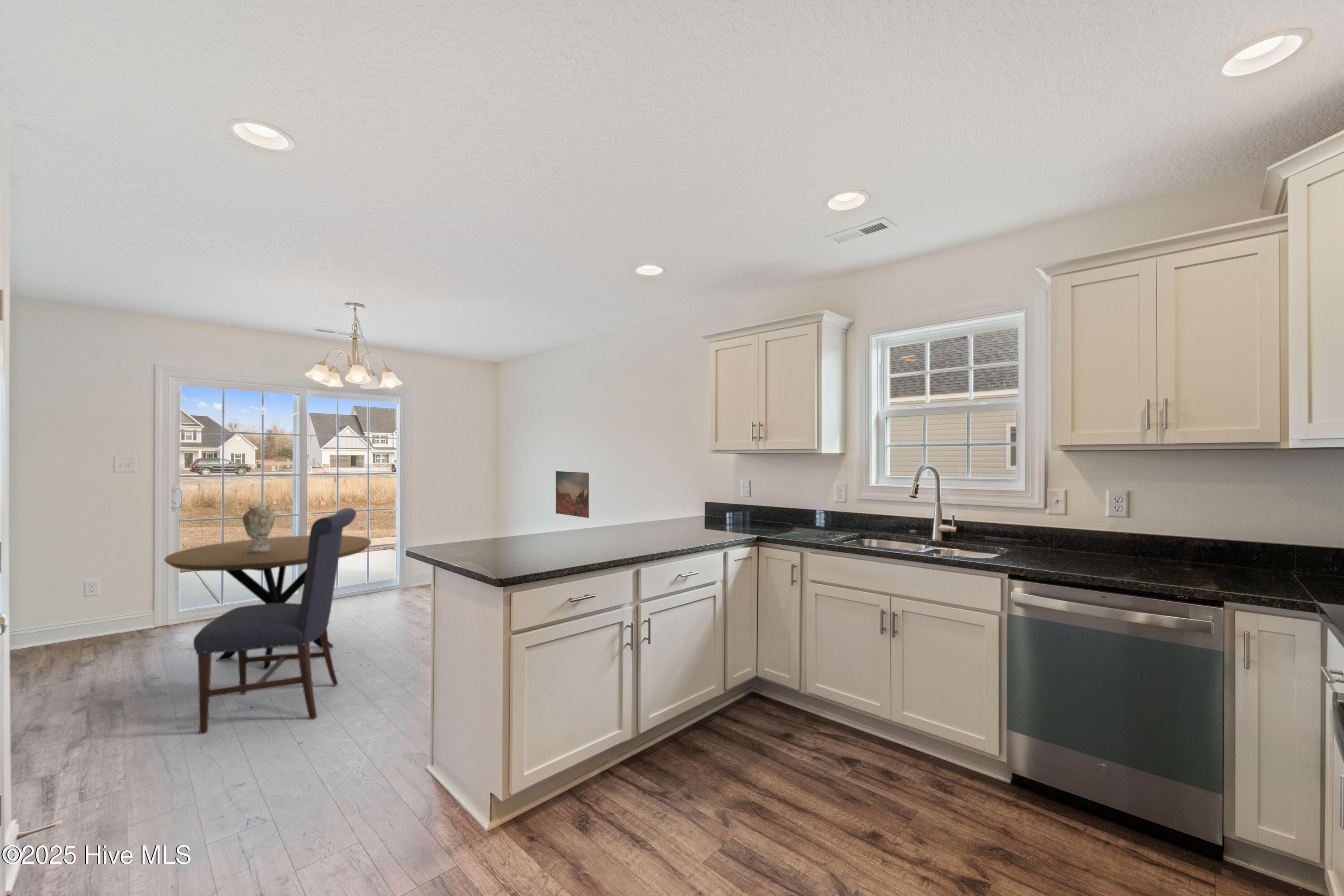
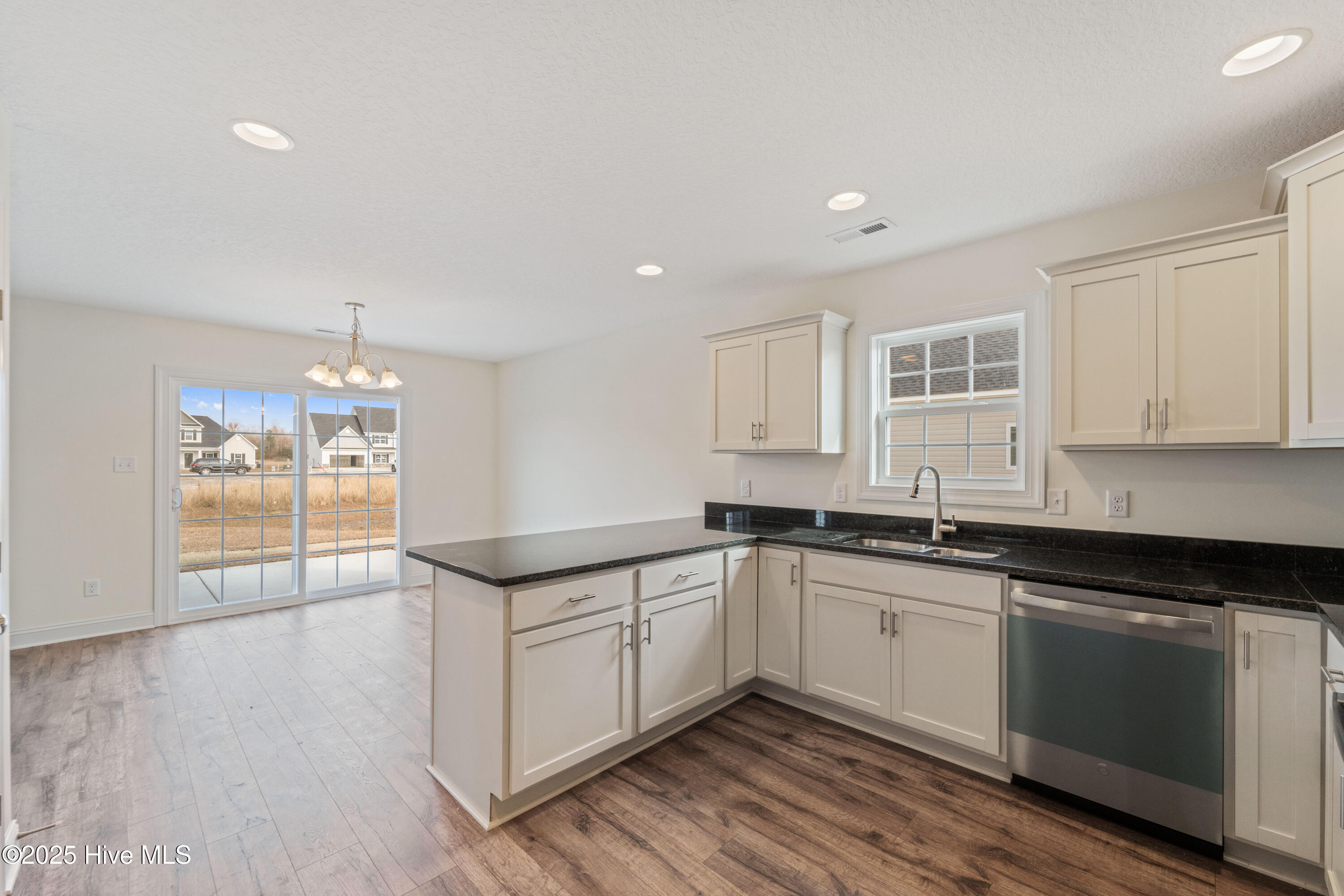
- wall art (572, 494)
- vase (259, 527)
- chair (286, 609)
- dining table (276, 600)
